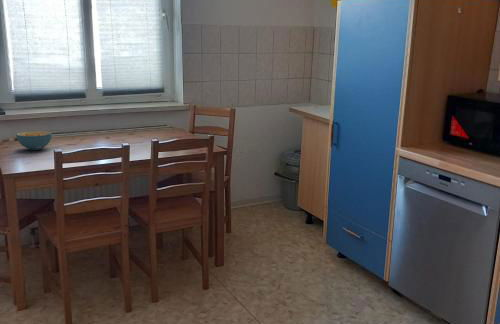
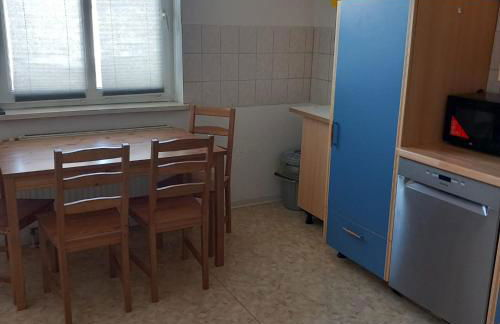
- cereal bowl (34, 141)
